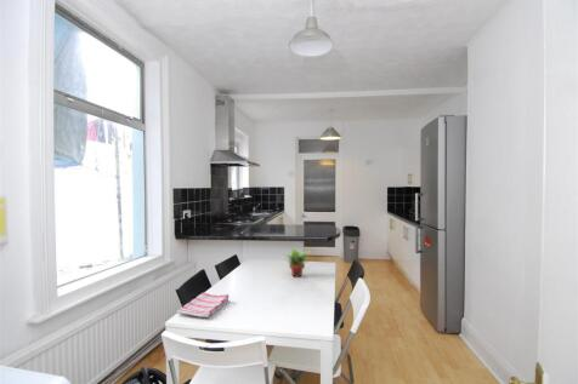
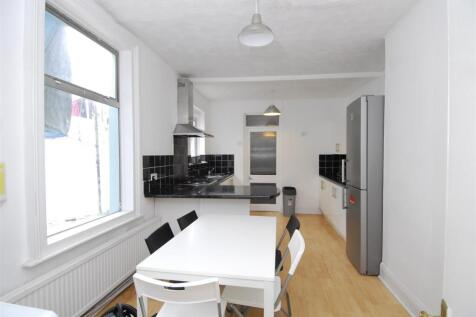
- dish towel (204, 303)
- succulent plant (296, 262)
